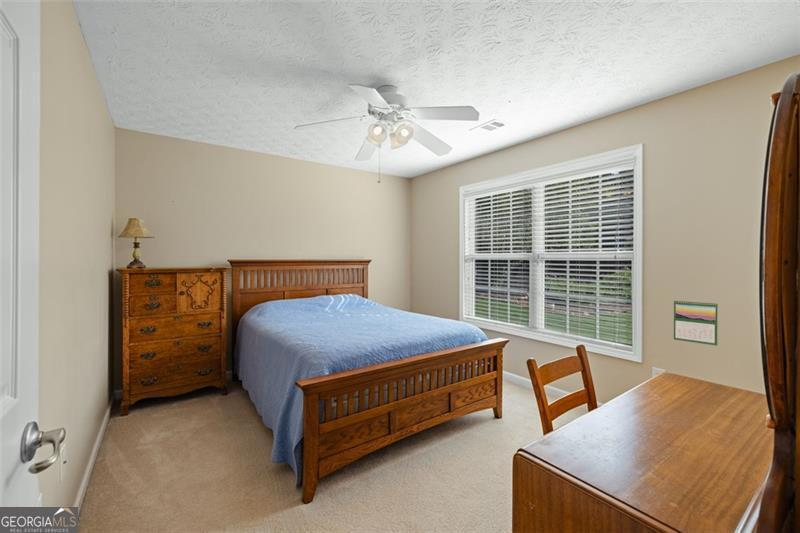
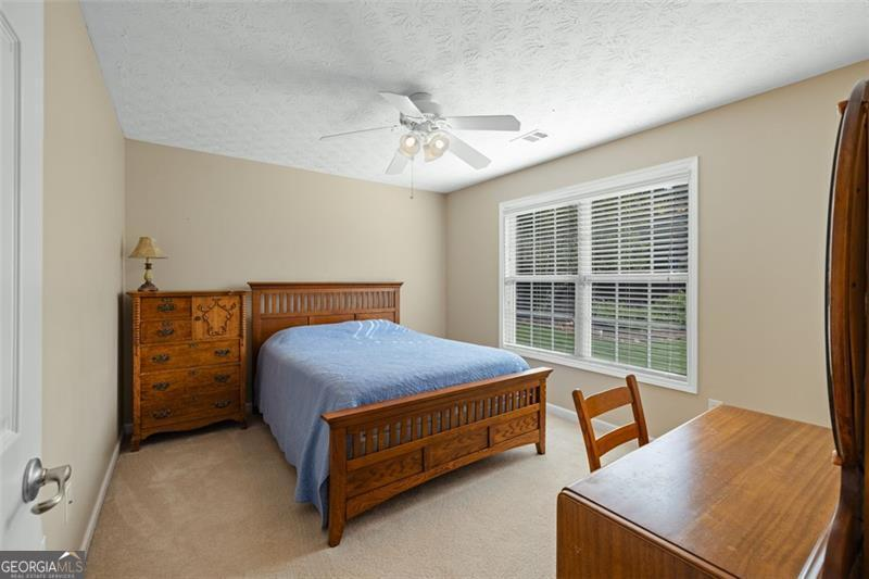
- calendar (694, 321)
